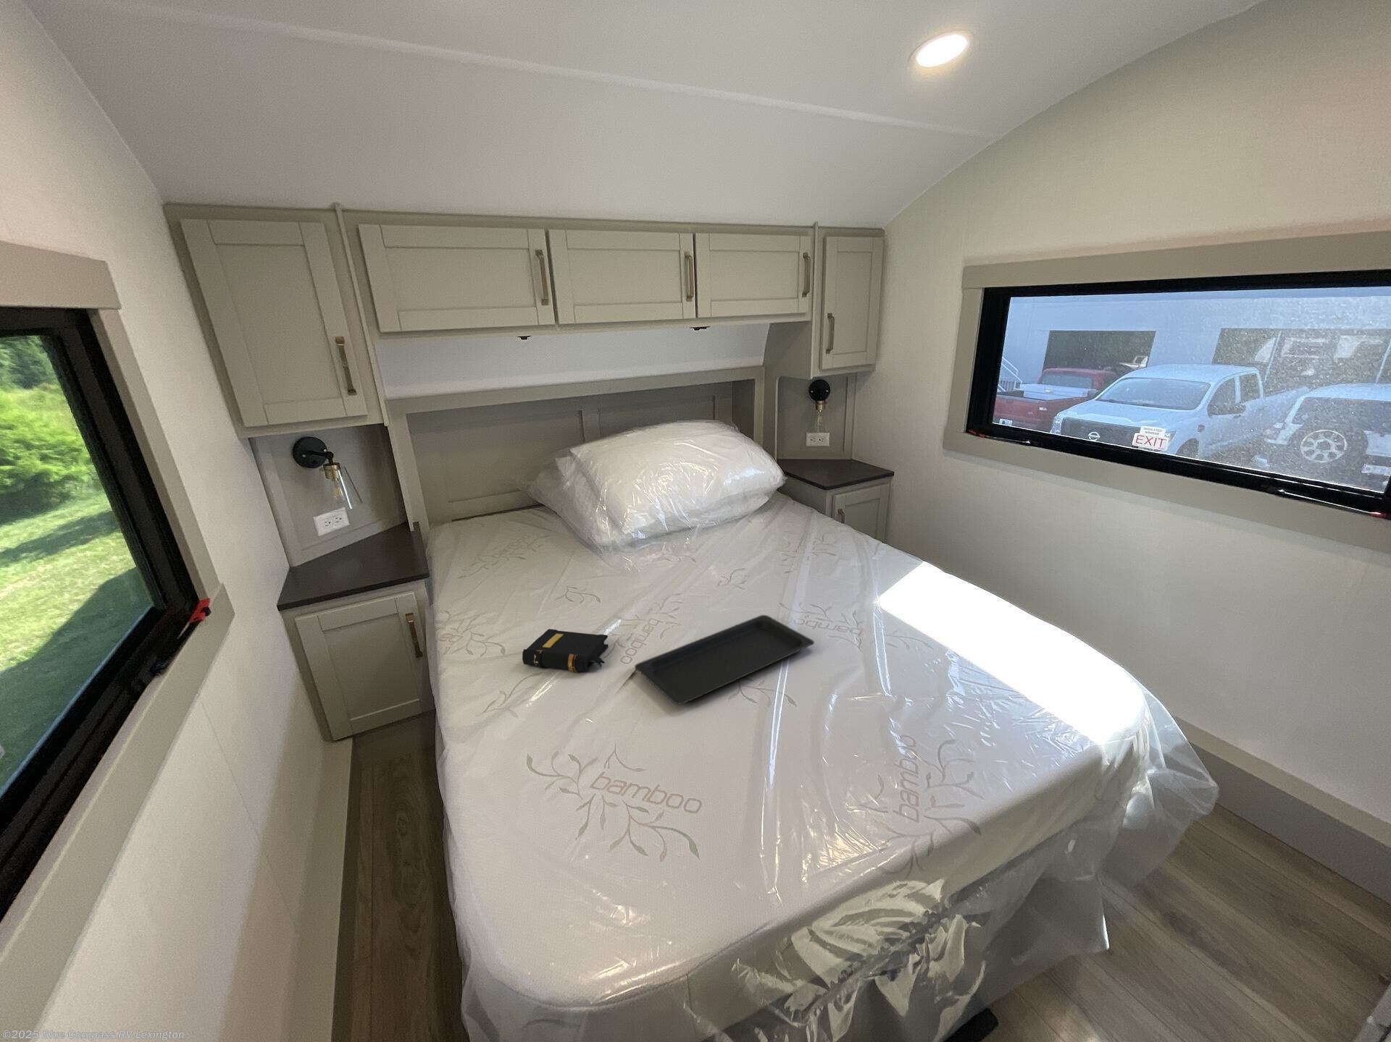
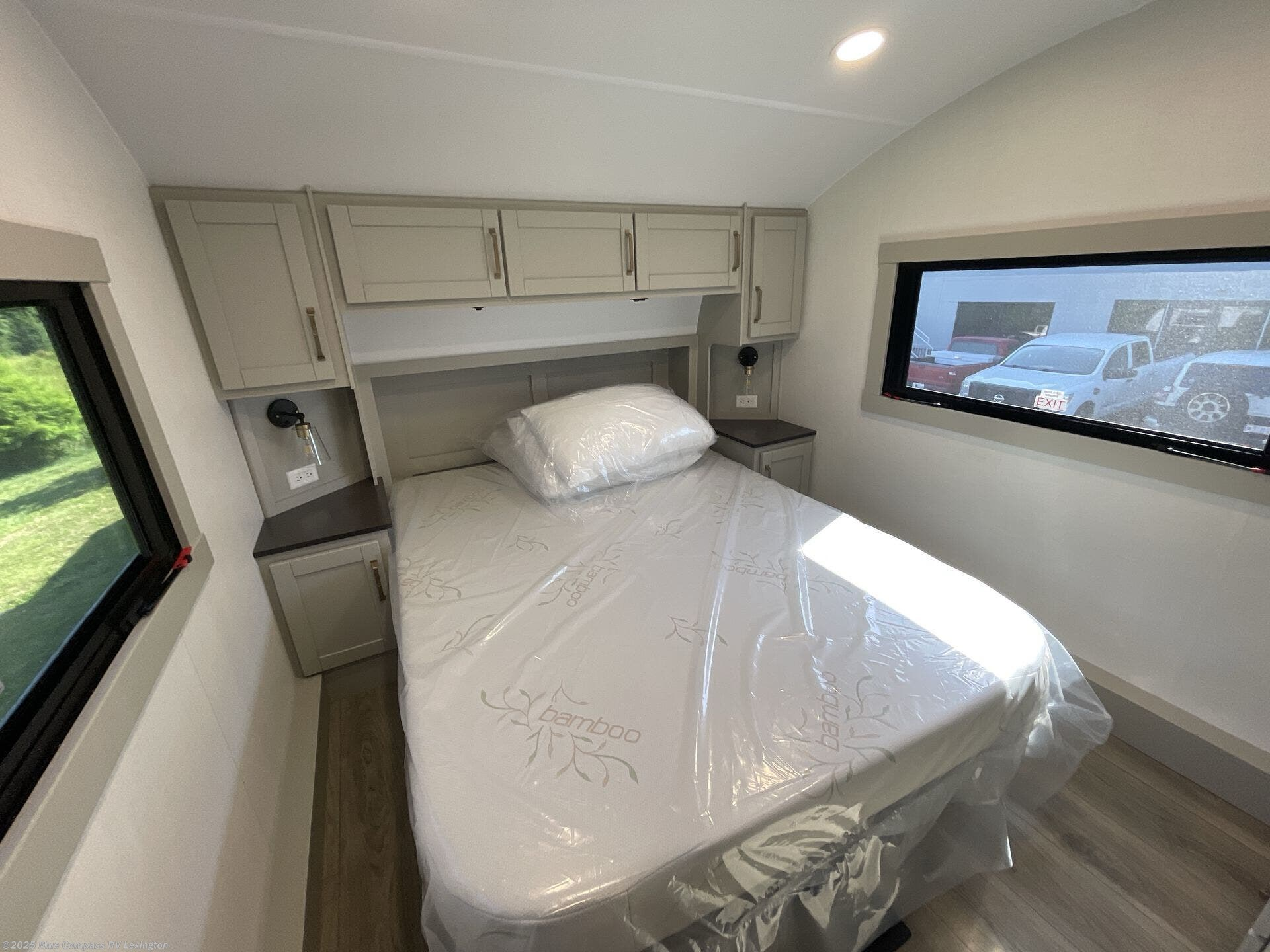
- book (571, 650)
- serving tray (726, 657)
